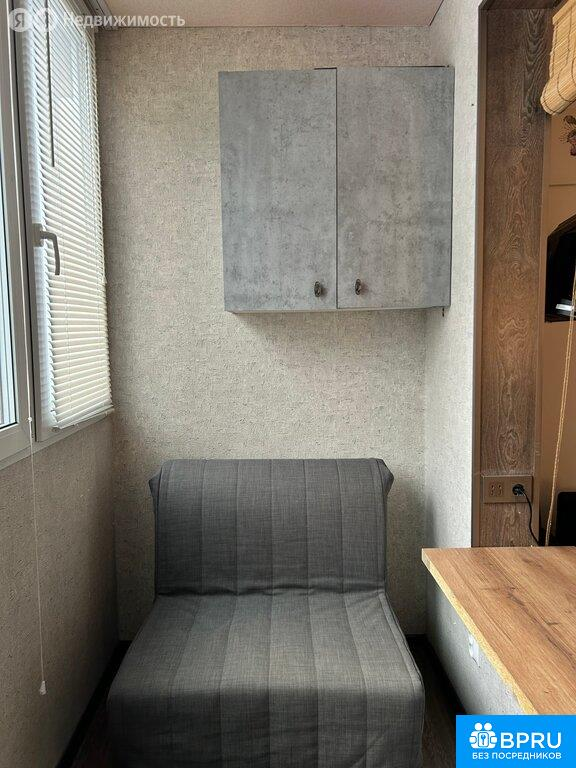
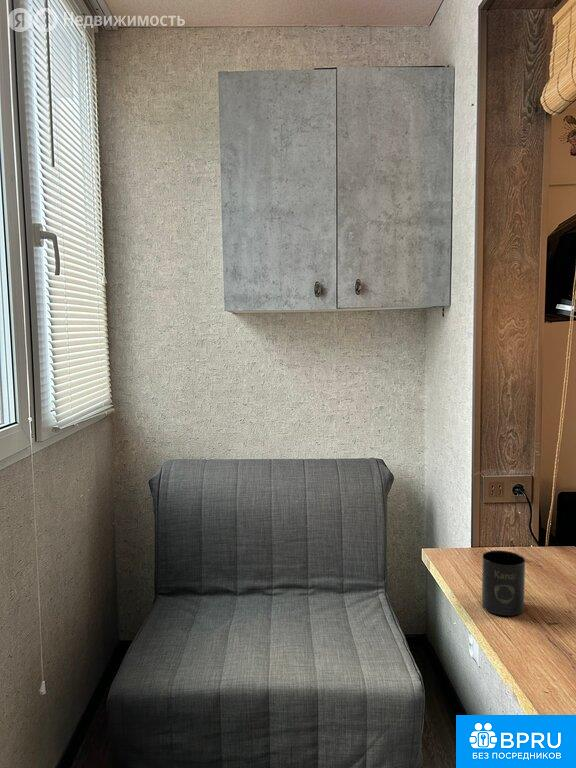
+ mug (502, 578)
